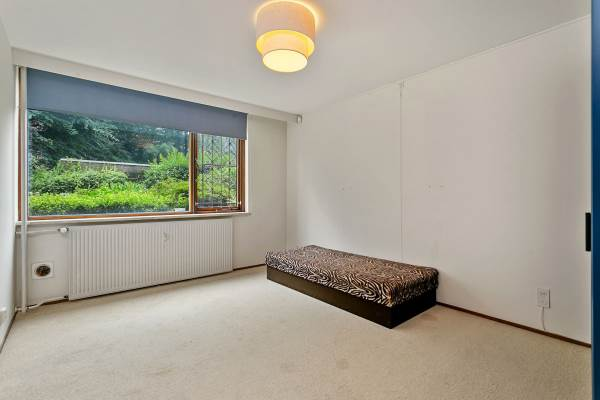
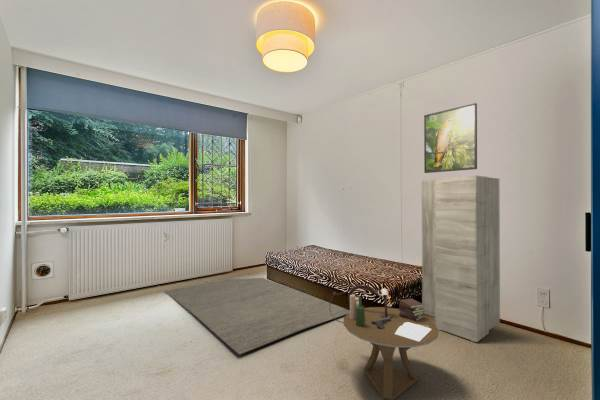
+ rug (248, 300)
+ cabinet (455, 250)
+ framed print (448, 140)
+ side table (382, 334)
